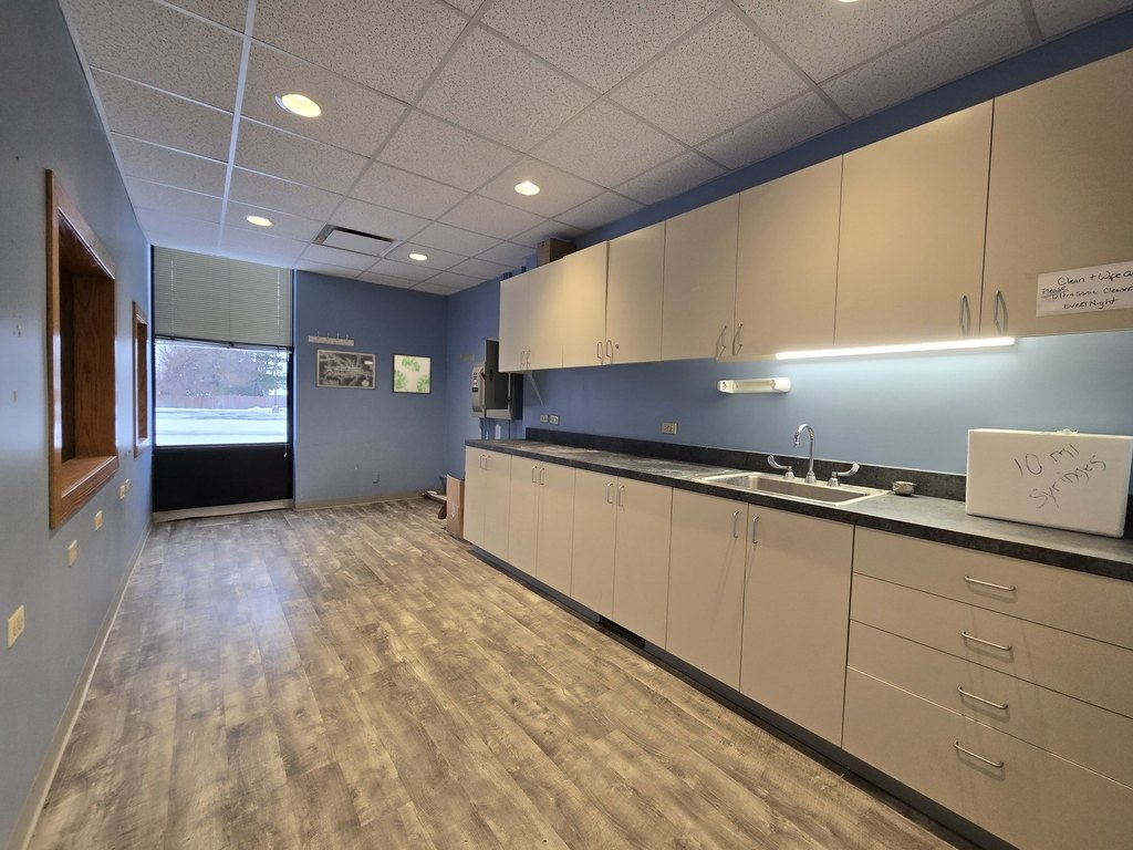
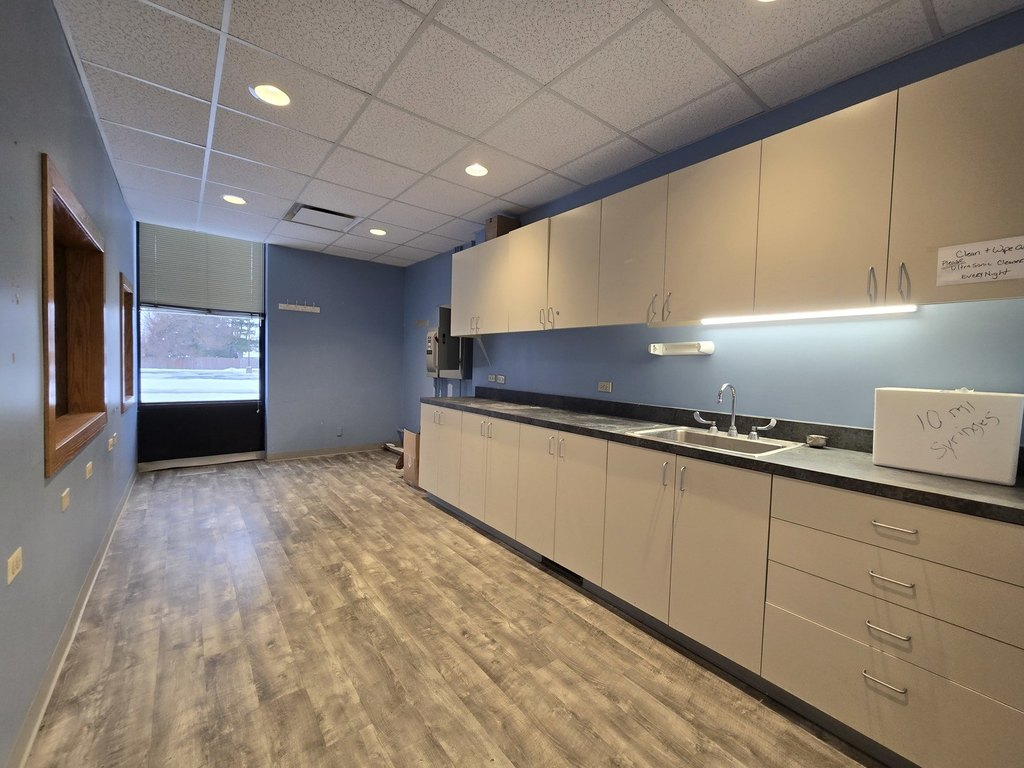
- wall art (412, 374)
- wall art (346, 370)
